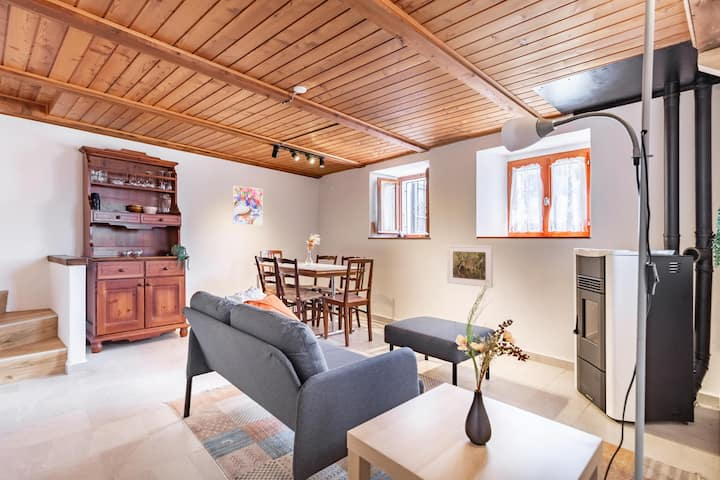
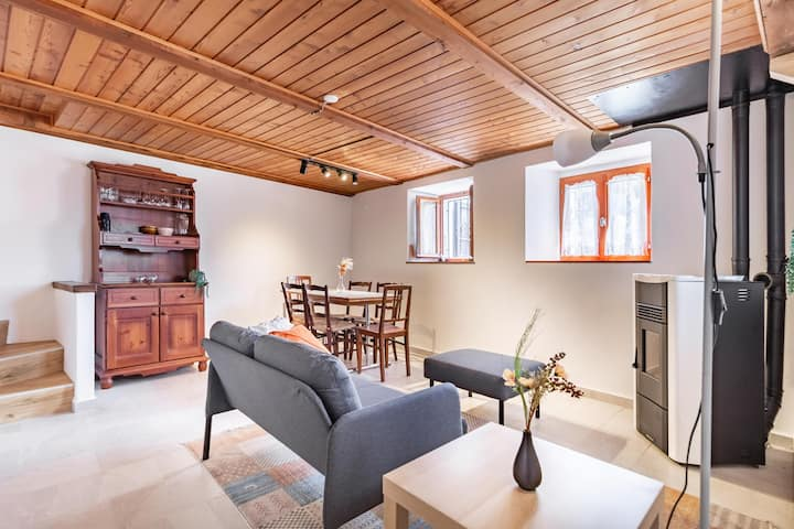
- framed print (468, 265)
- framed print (248, 206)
